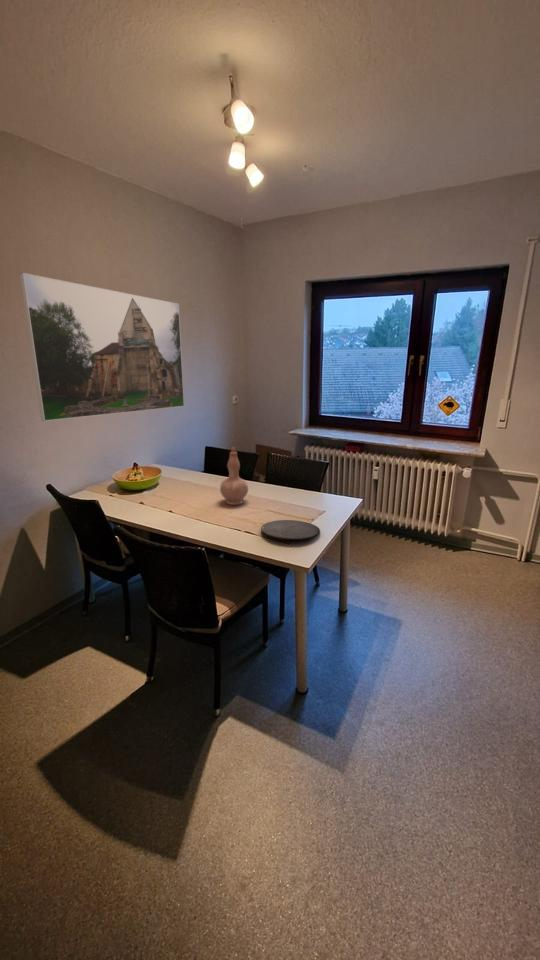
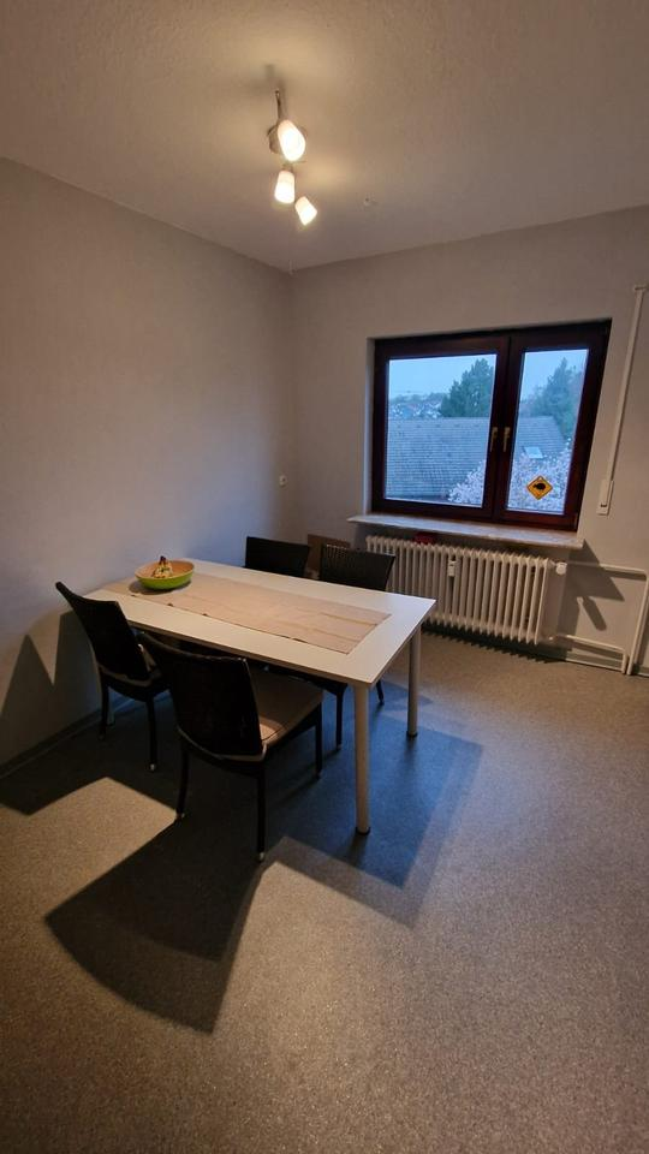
- vase (233, 475)
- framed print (119, 354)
- plate (290, 529)
